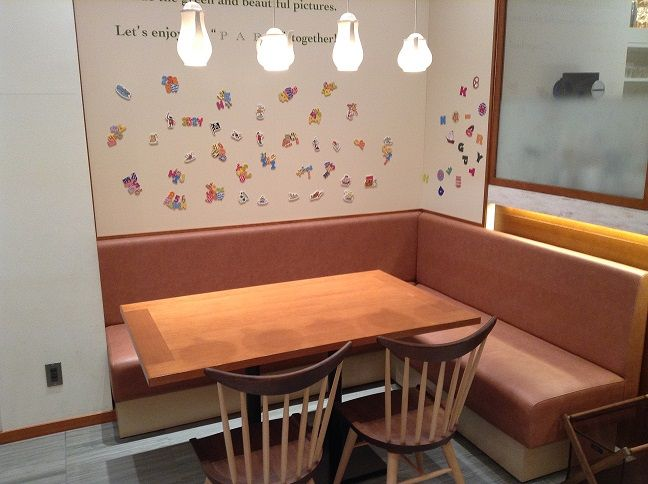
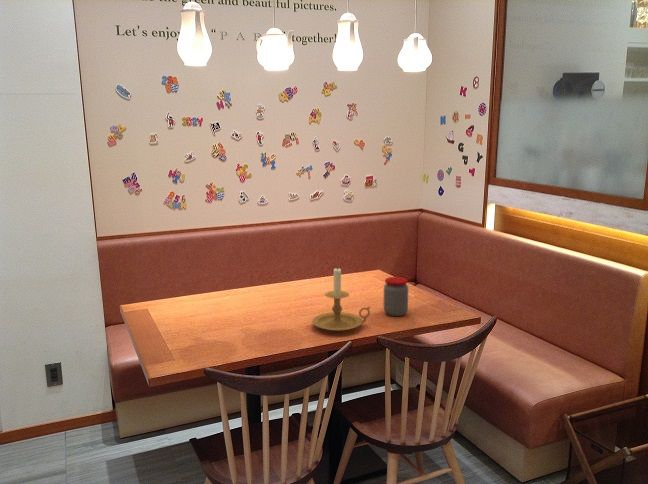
+ jar (395, 296)
+ candle holder (337, 297)
